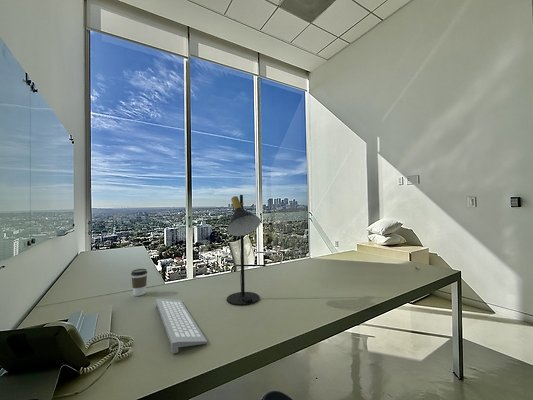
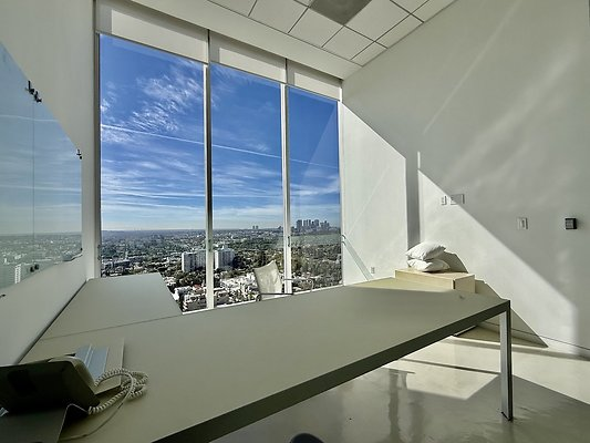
- coffee cup (139, 282)
- computer keyboard (177, 317)
- table lamp (242, 247)
